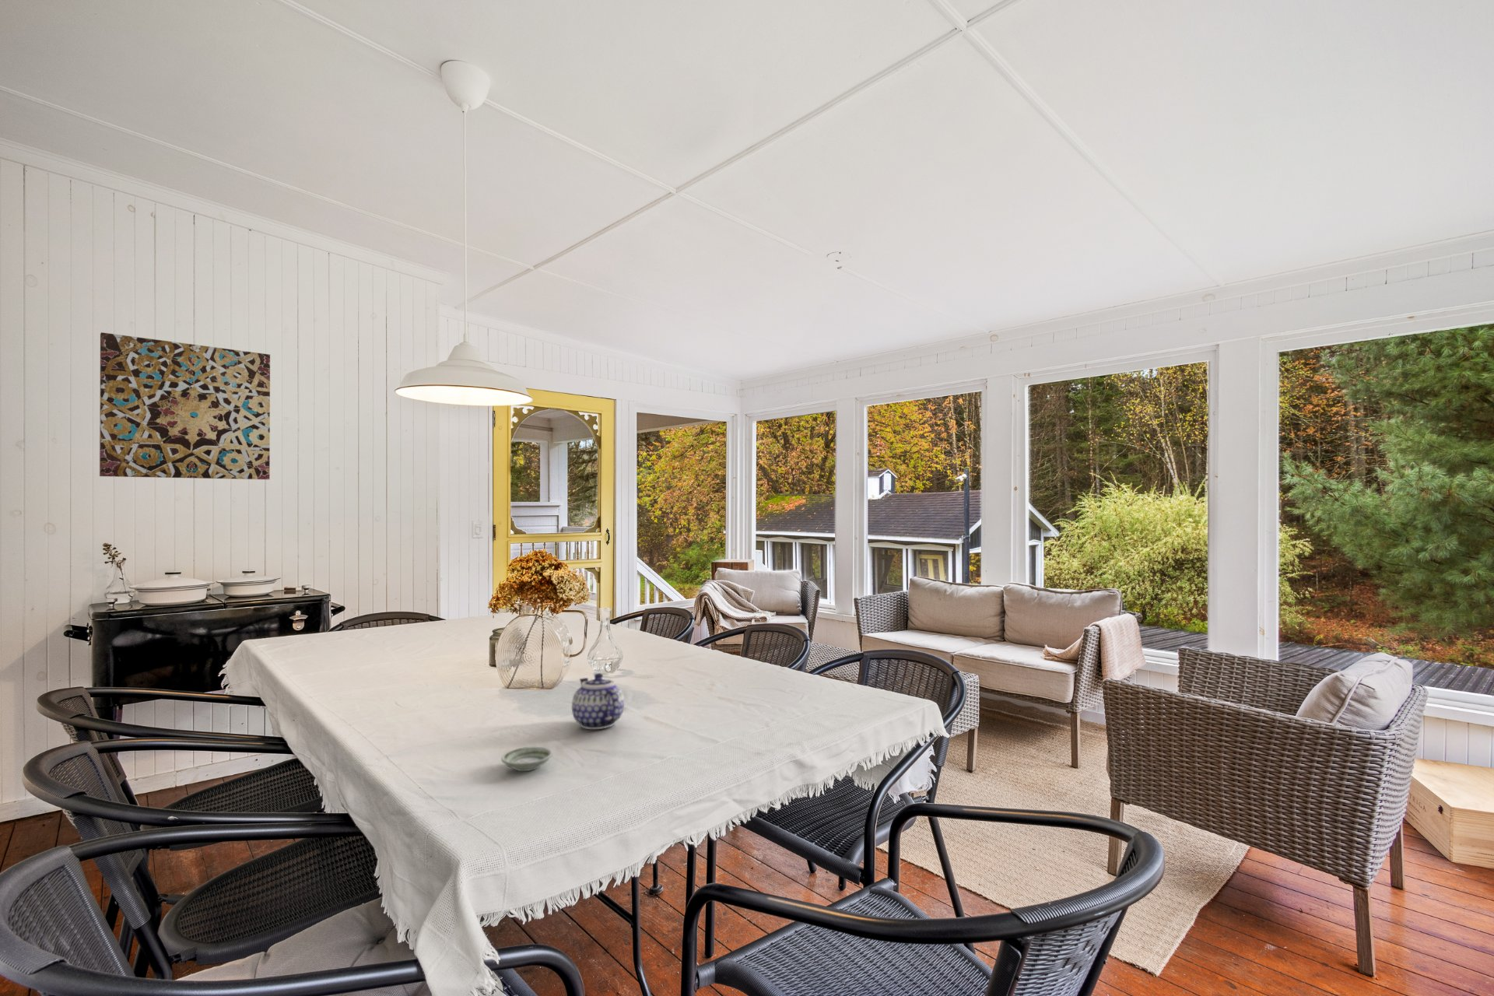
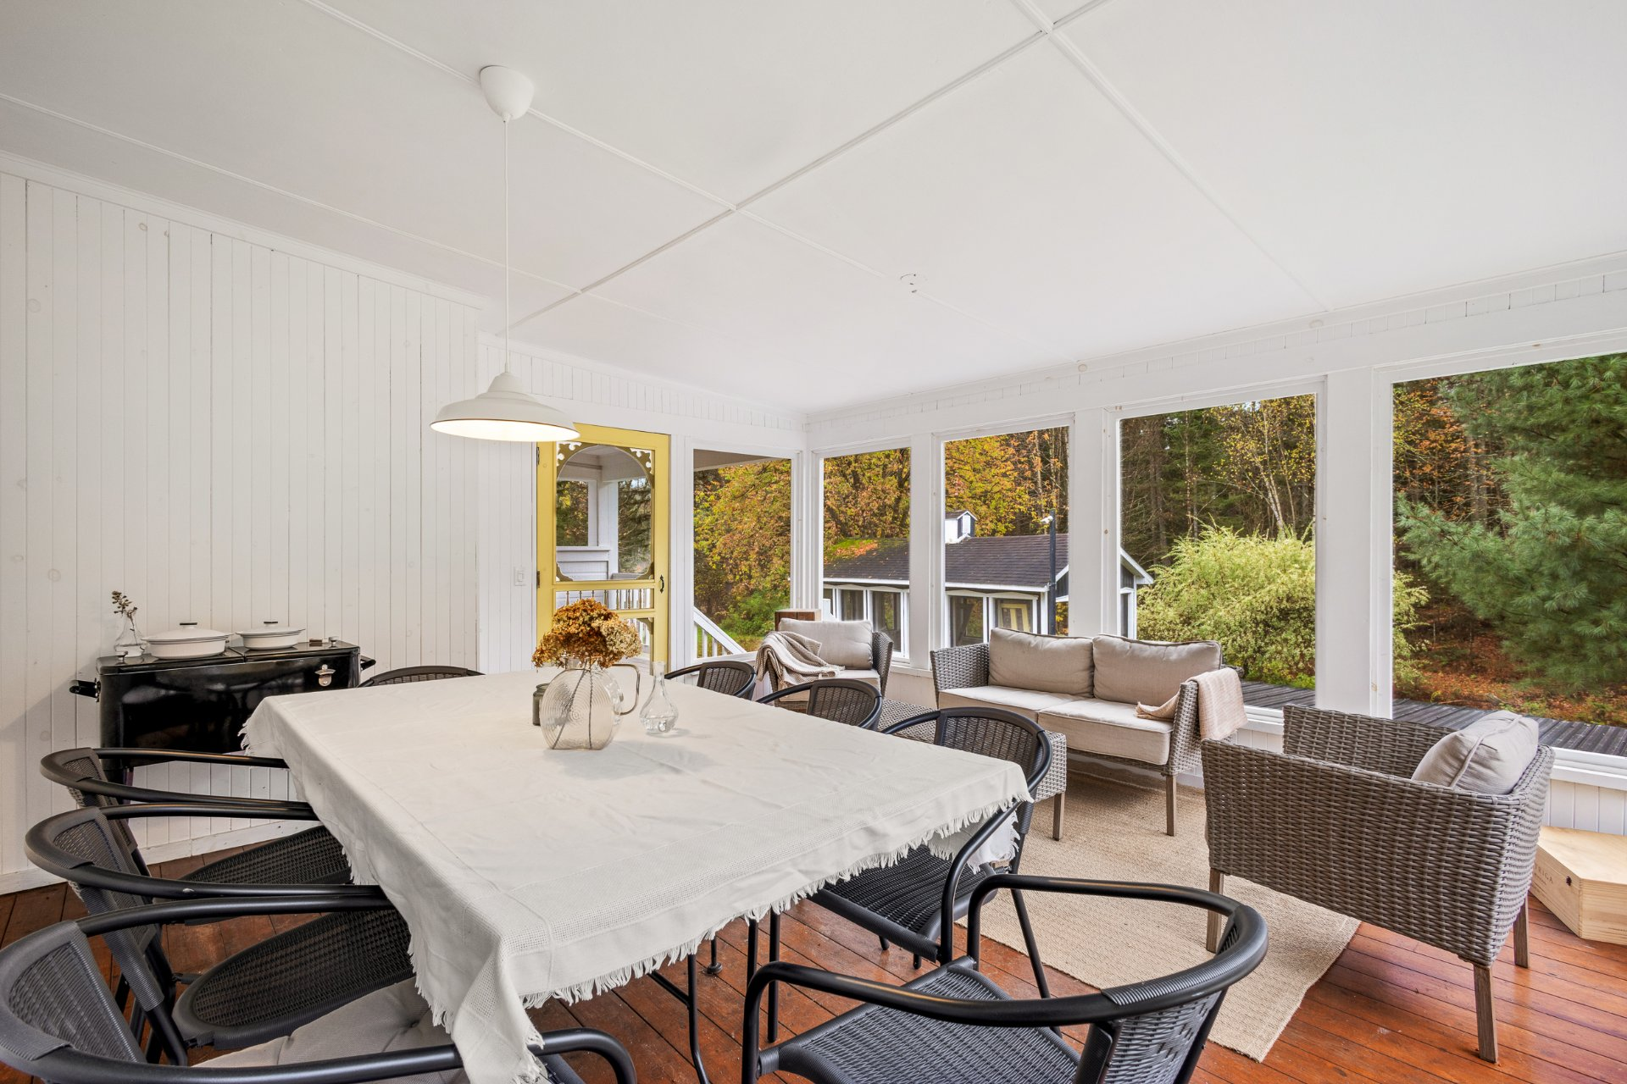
- teapot (598, 699)
- saucer (527, 760)
- wall art (190, 411)
